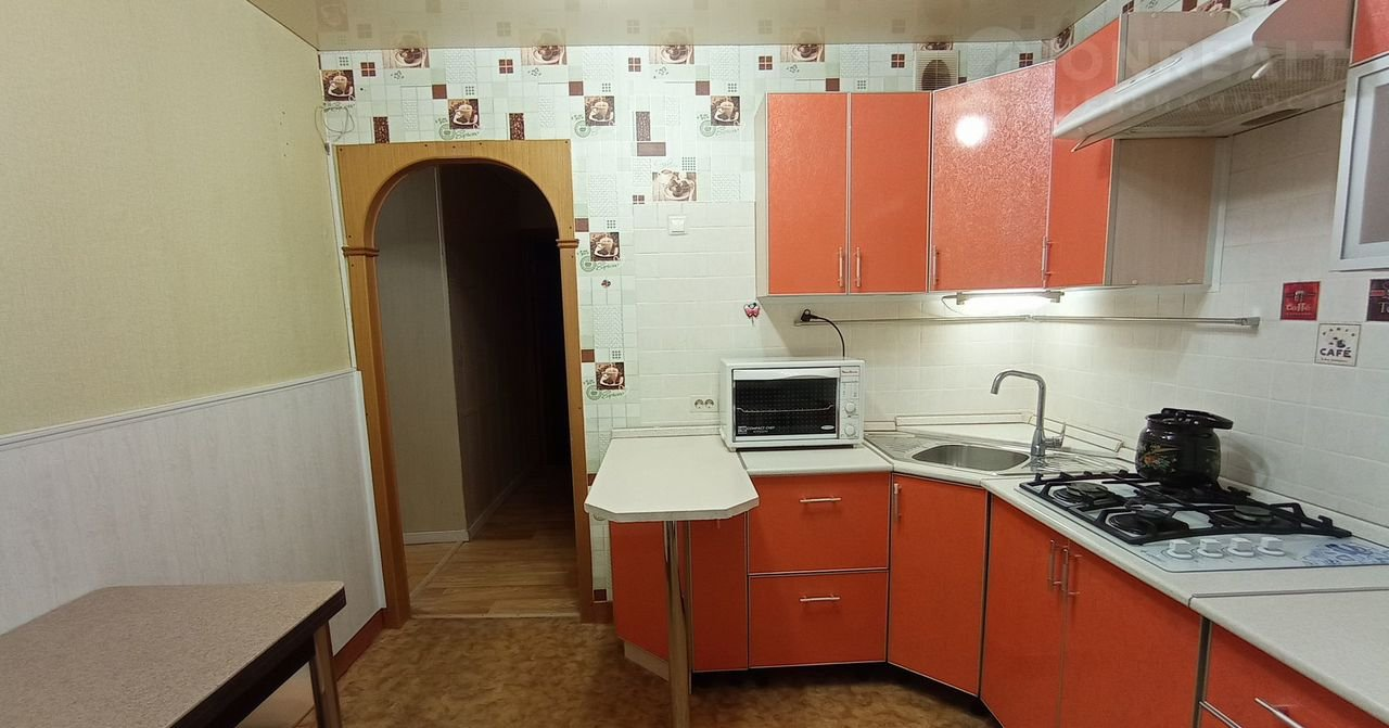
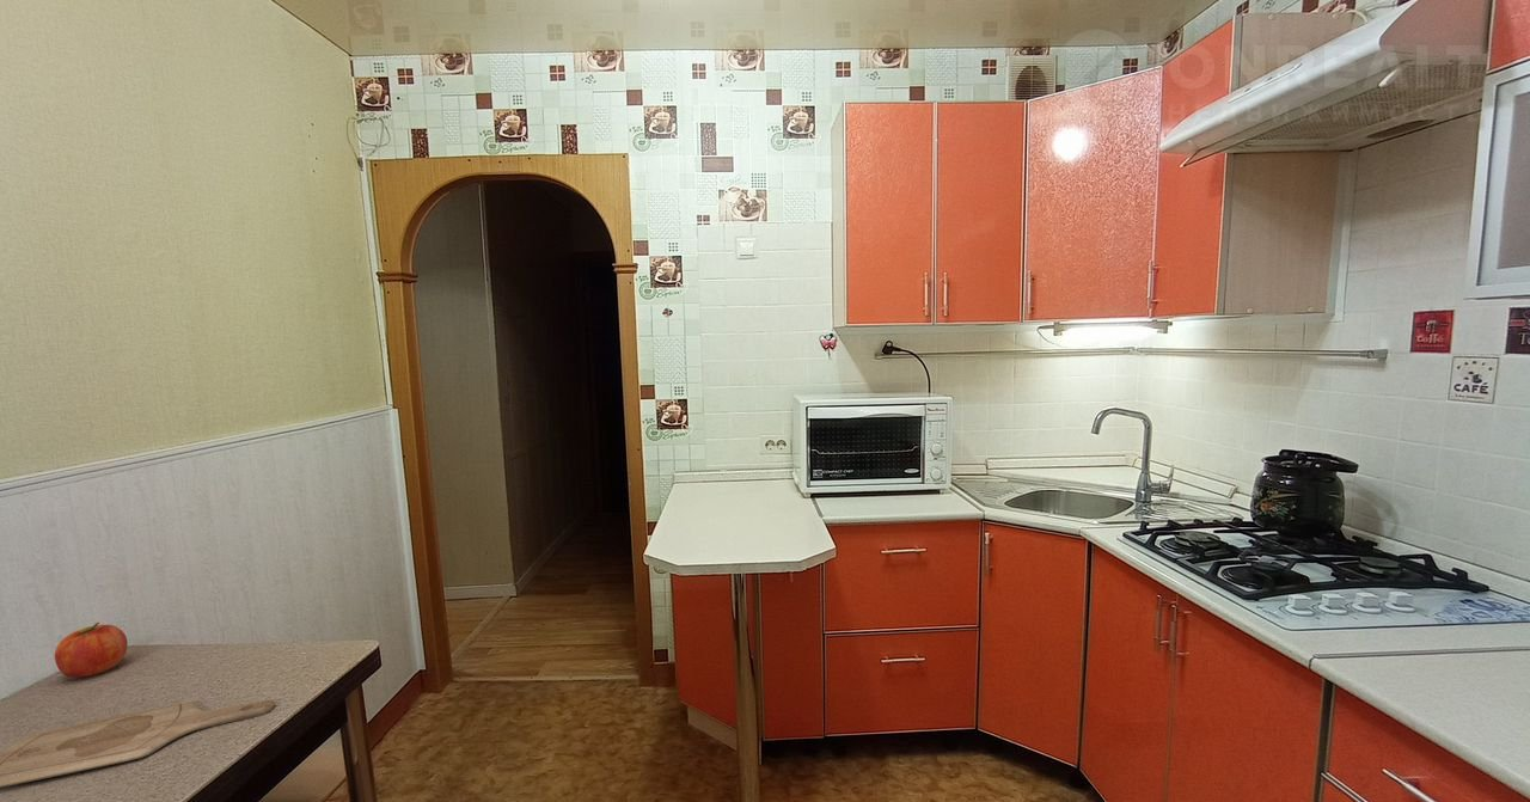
+ cutting board (140, 733)
+ fruit (91, 647)
